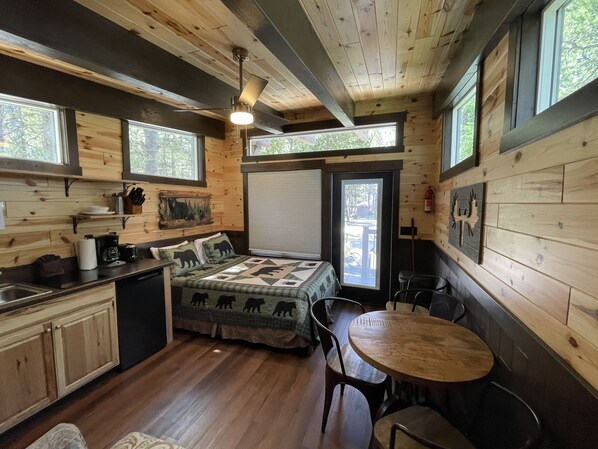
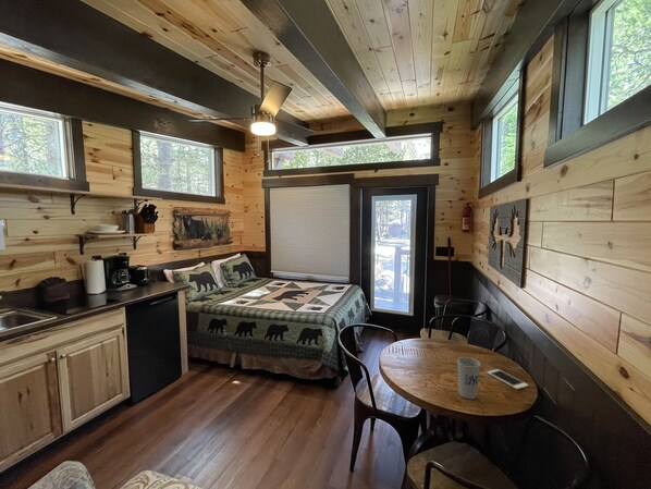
+ cup (468, 378)
+ cell phone (506, 378)
